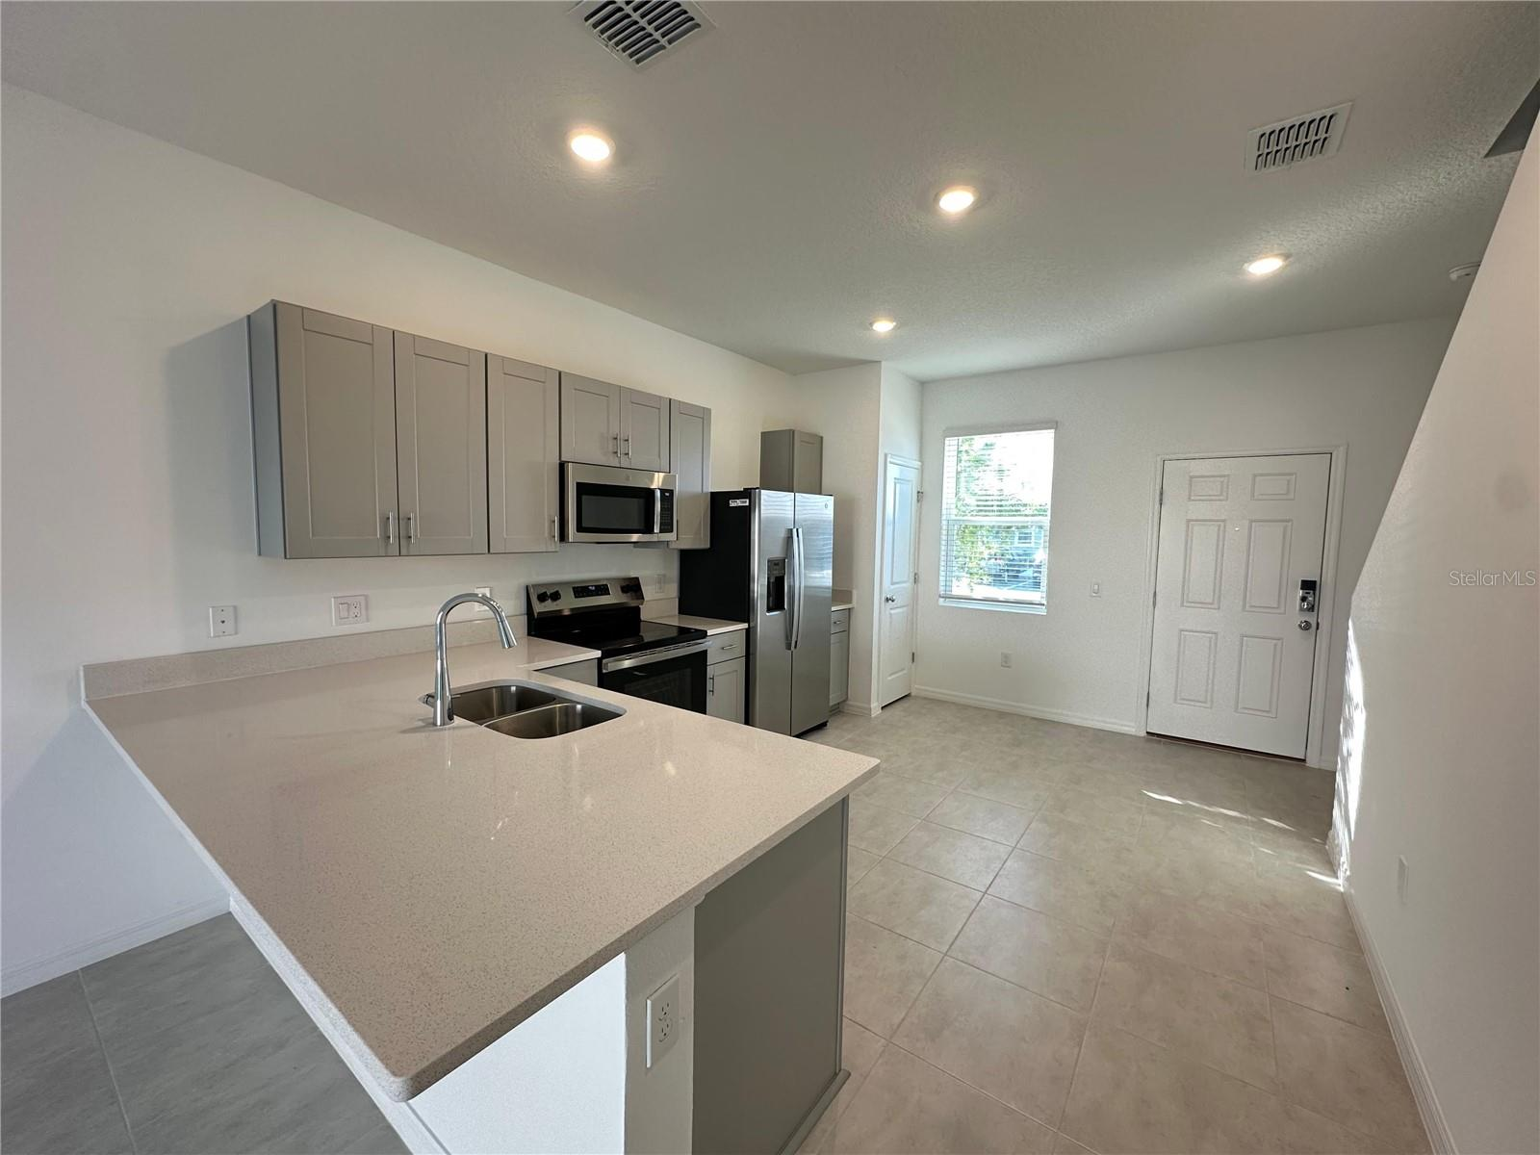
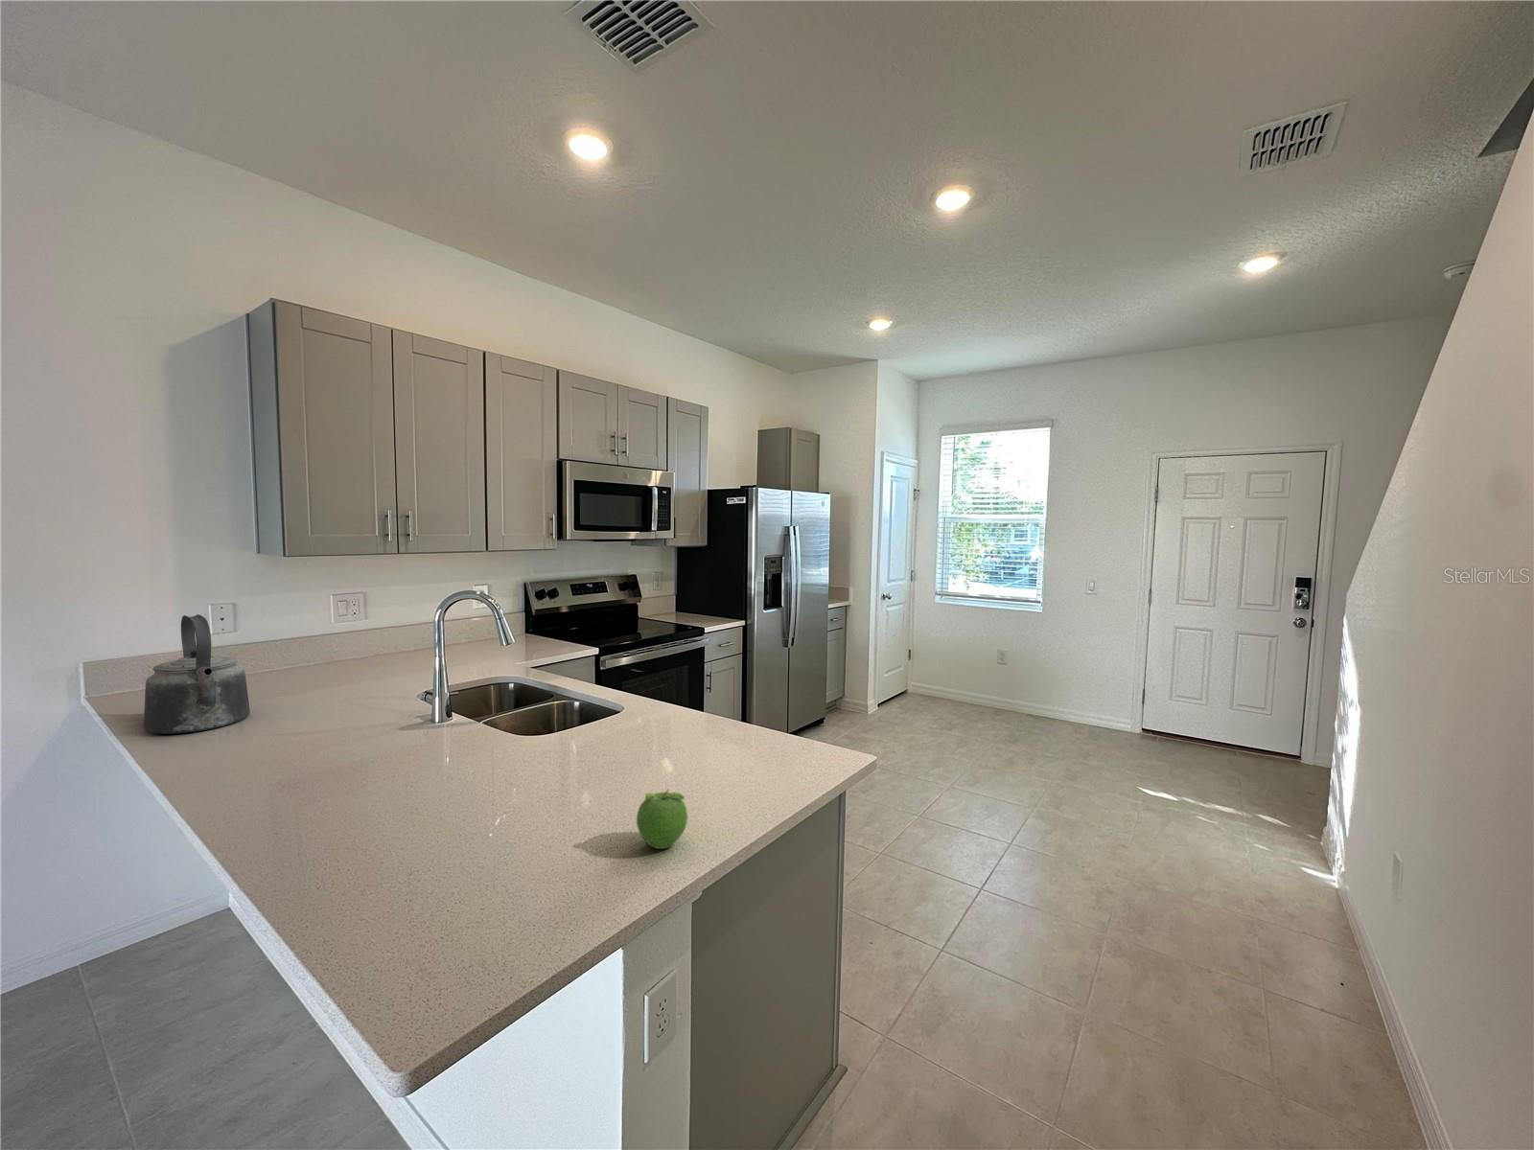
+ kettle (198, 670)
+ fruit (662, 817)
